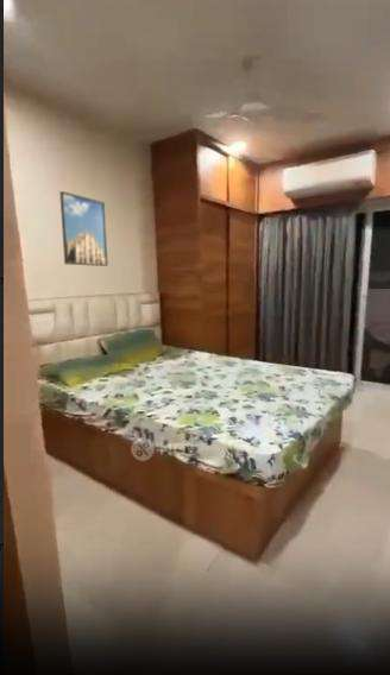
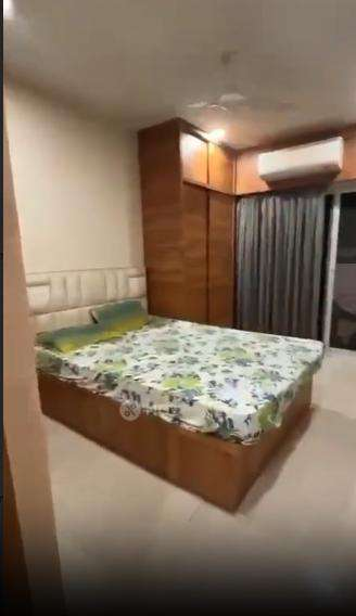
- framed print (86, 231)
